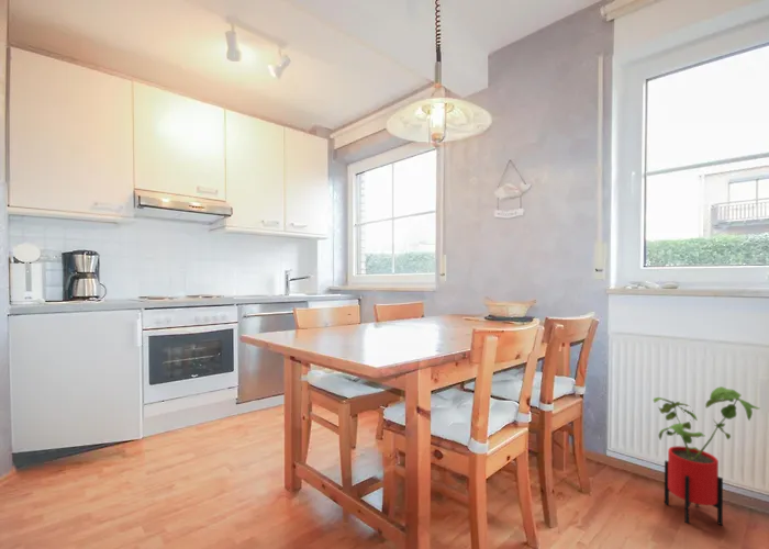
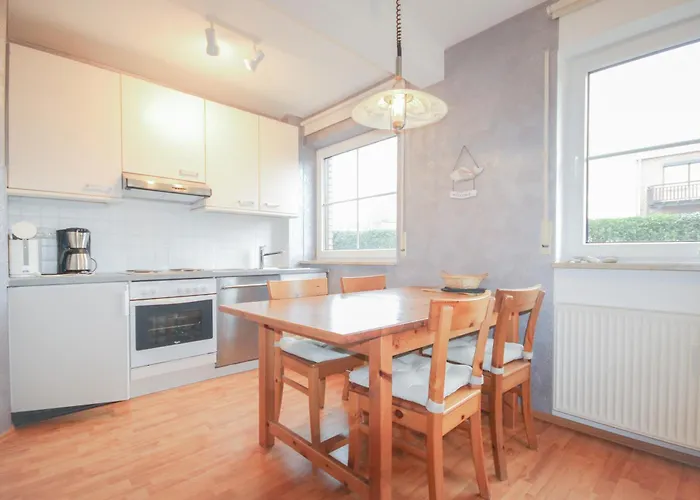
- house plant (698, 449)
